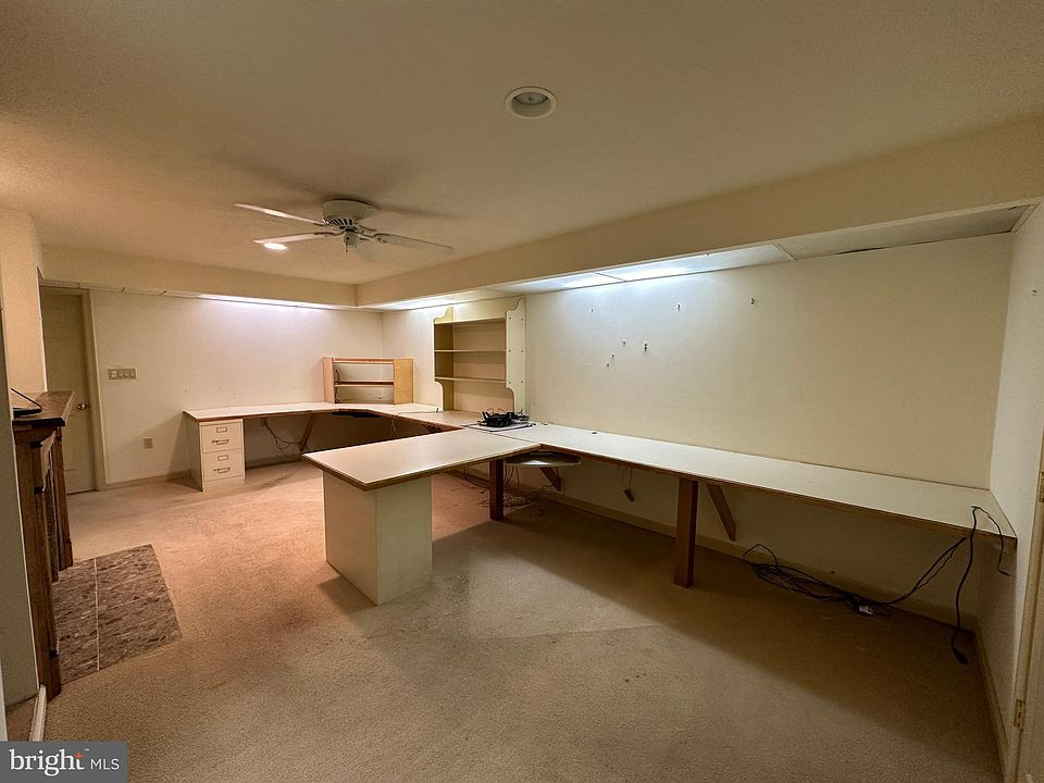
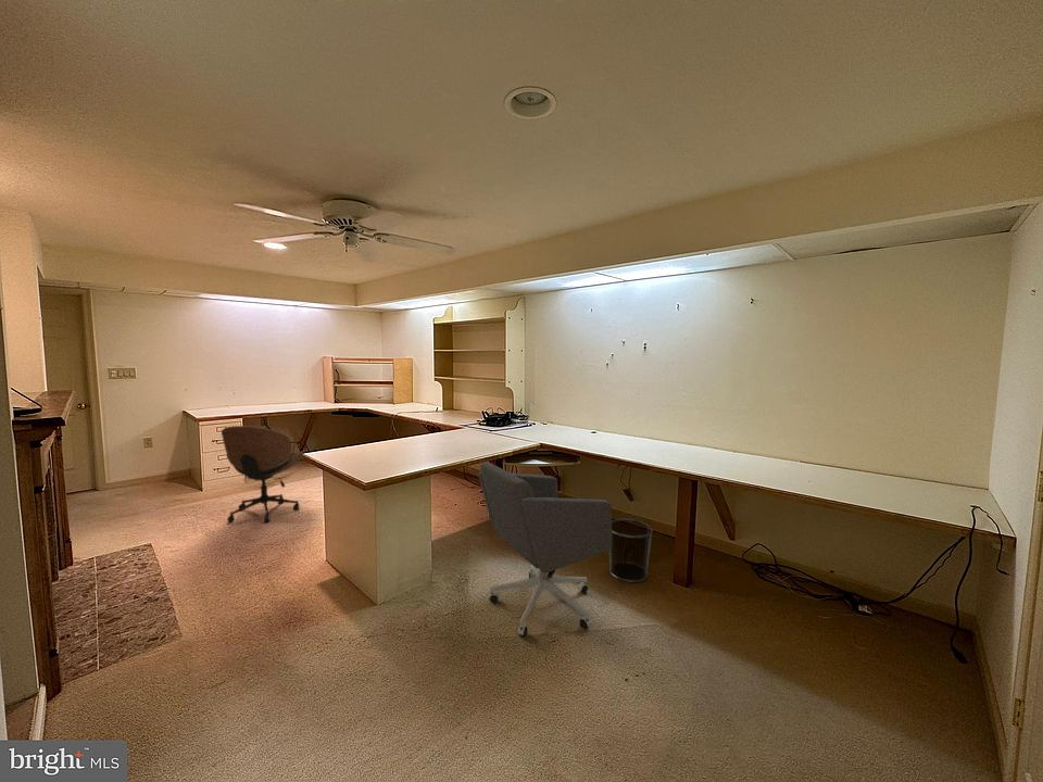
+ waste bin (629, 550)
+ office chair (542, 535)
+ office chair (264, 466)
